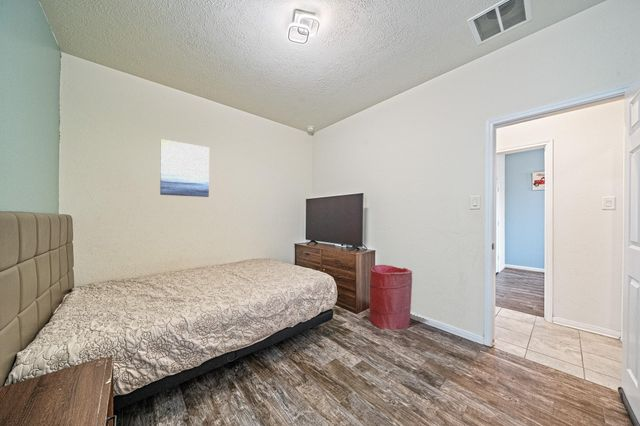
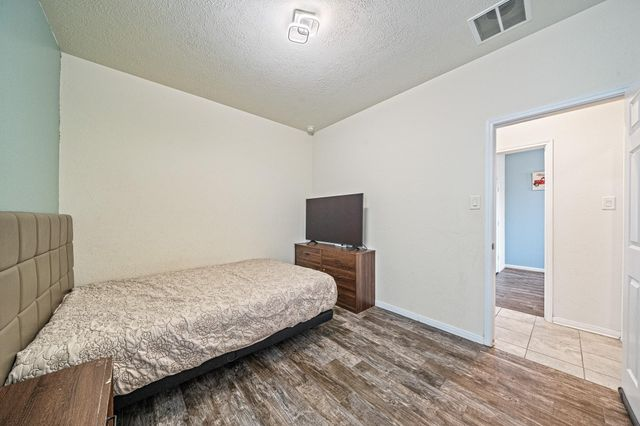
- wall art (186, 169)
- laundry hamper (390, 294)
